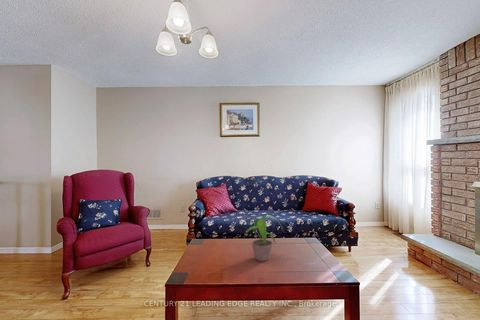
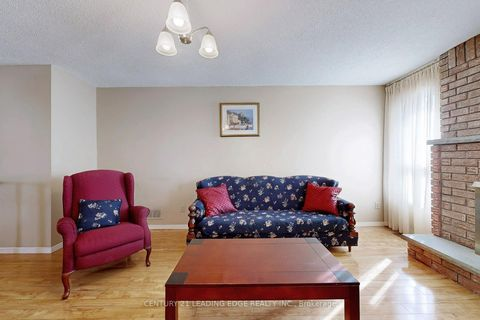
- potted plant (262, 237)
